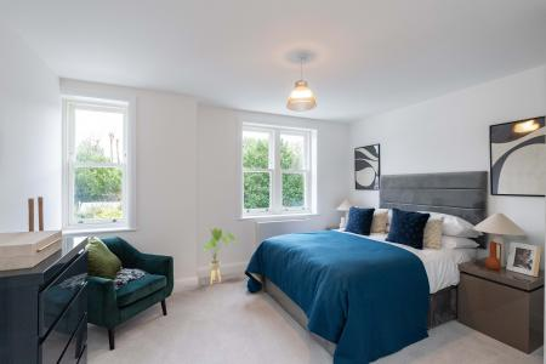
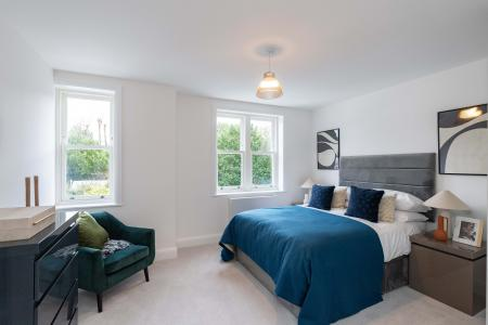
- house plant (216, 252)
